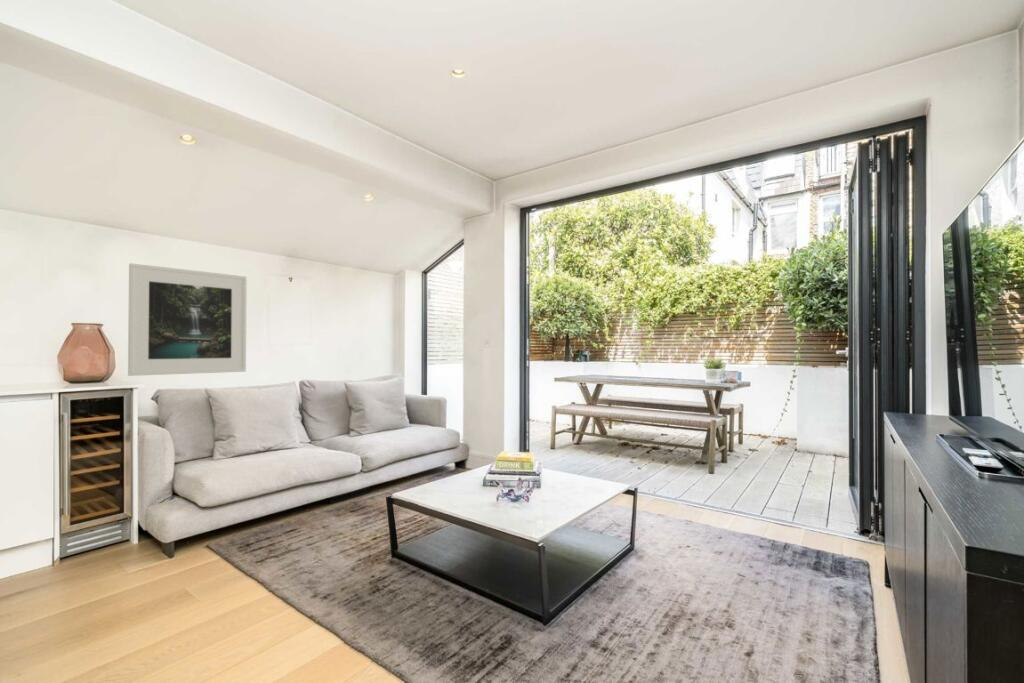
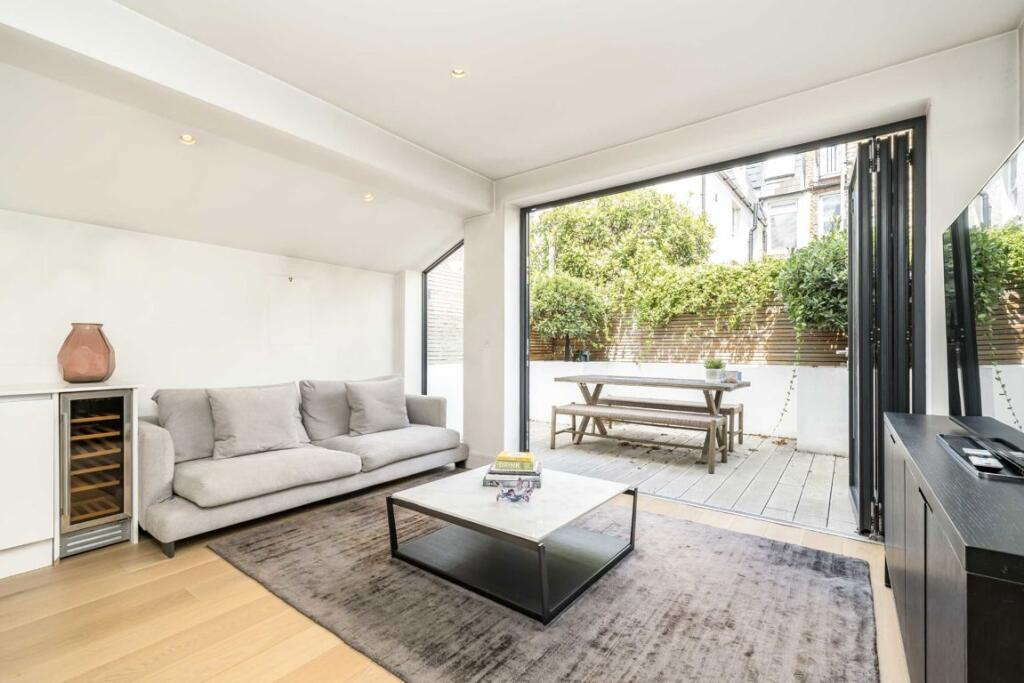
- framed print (192, 321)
